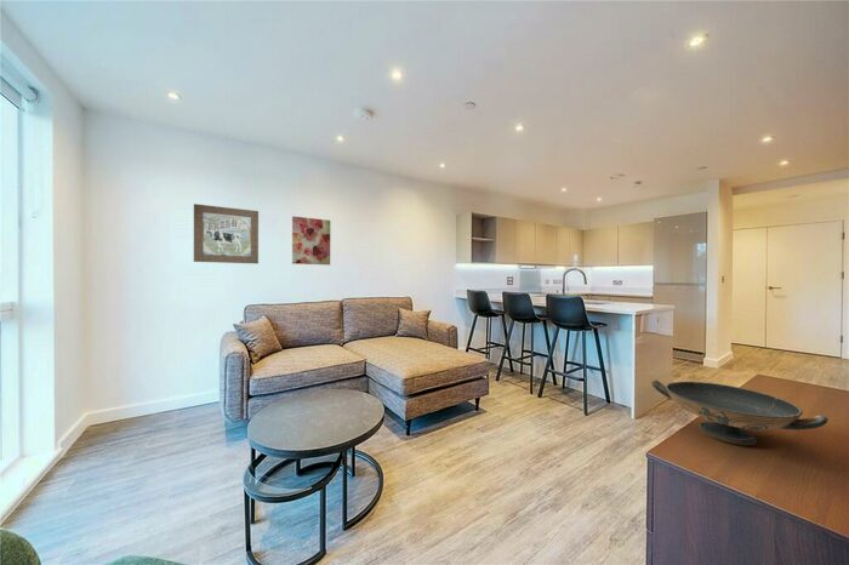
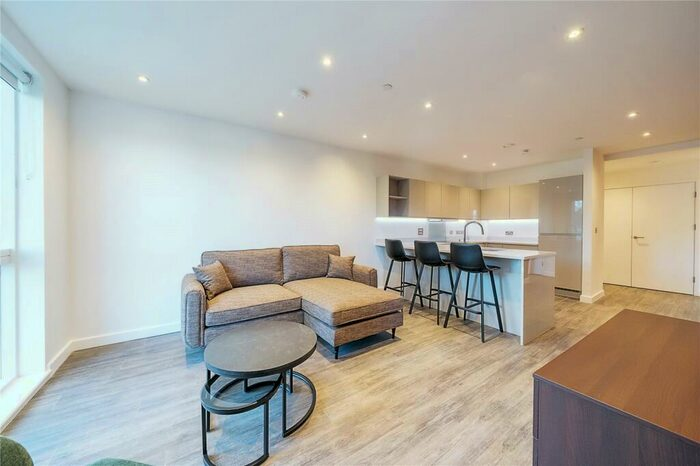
- wall art (227, 235)
- decorative bowl (725, 415)
- wall art (312, 241)
